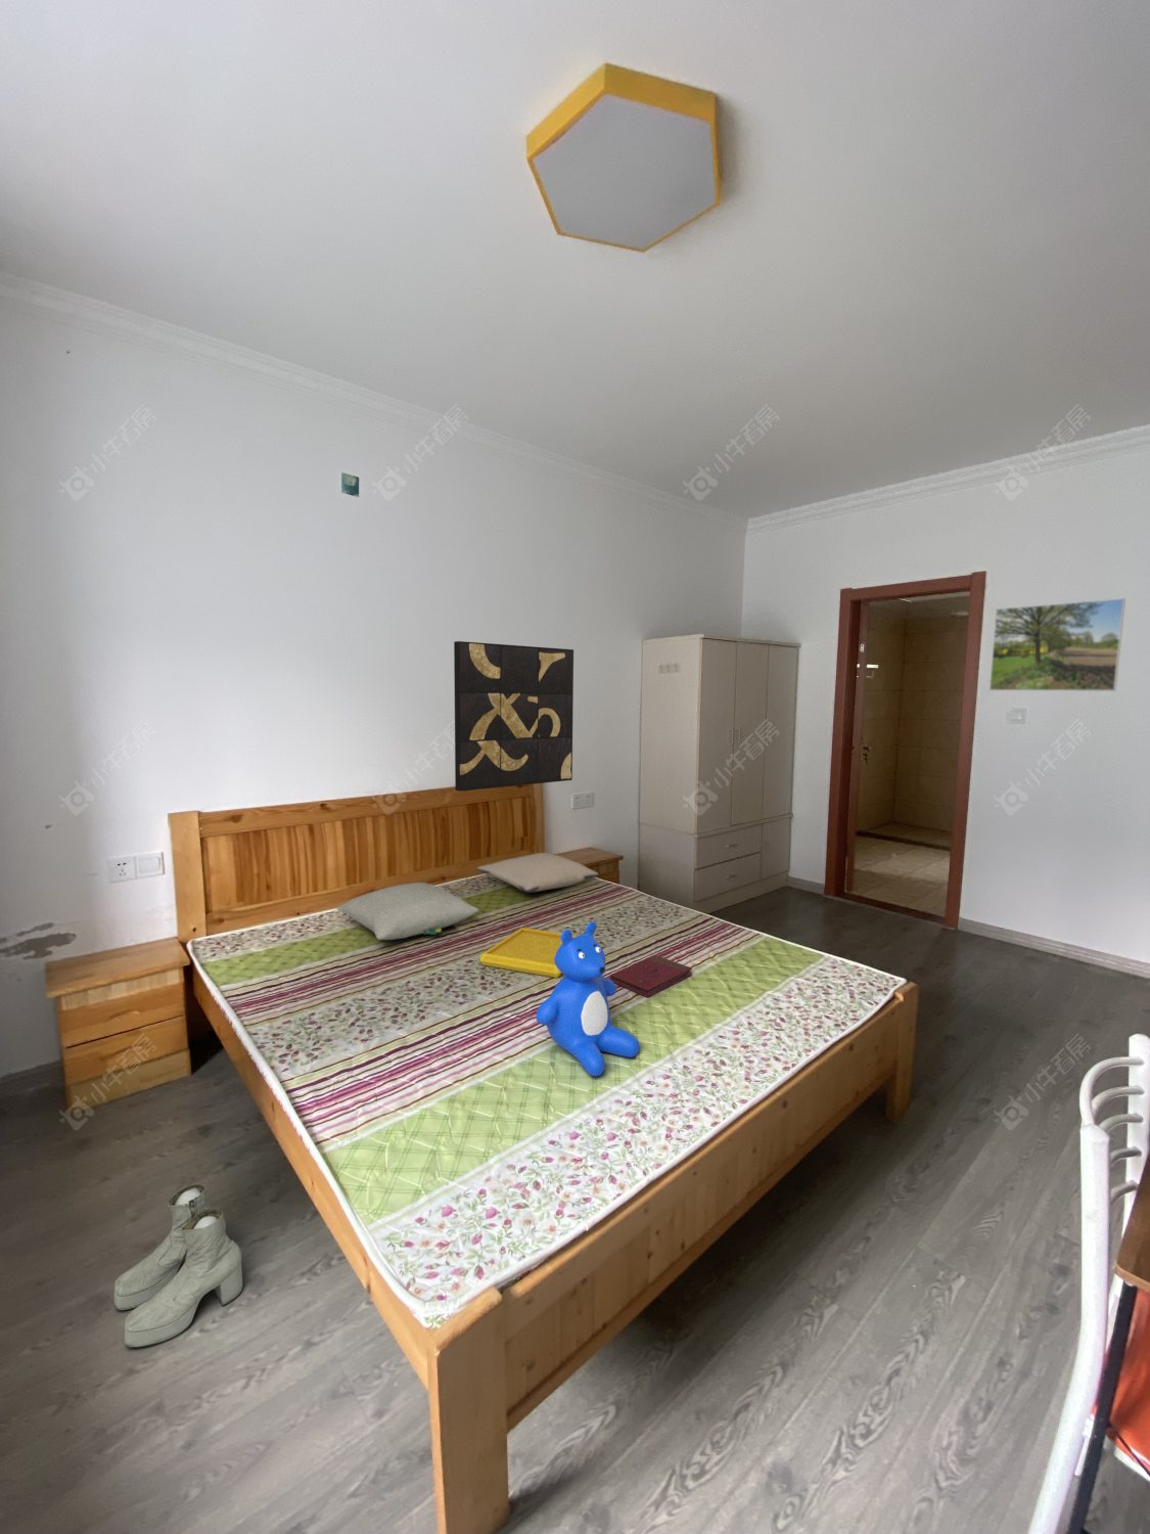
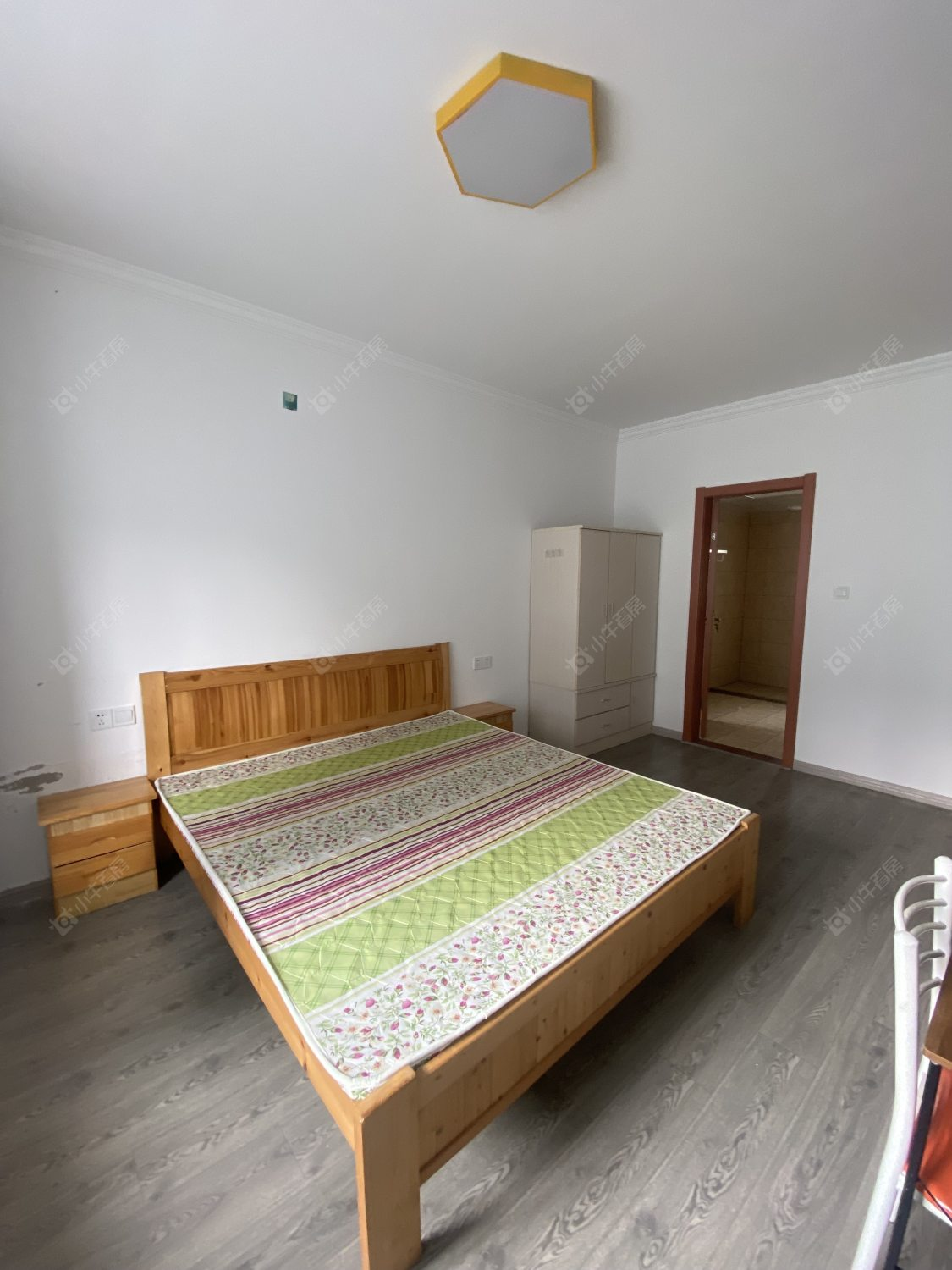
- book (651, 974)
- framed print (1052, 647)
- boots (176, 1256)
- wall art (517, 716)
- pillow (536, 872)
- serving tray (538, 951)
- pillow (407, 908)
- teddy bear (591, 992)
